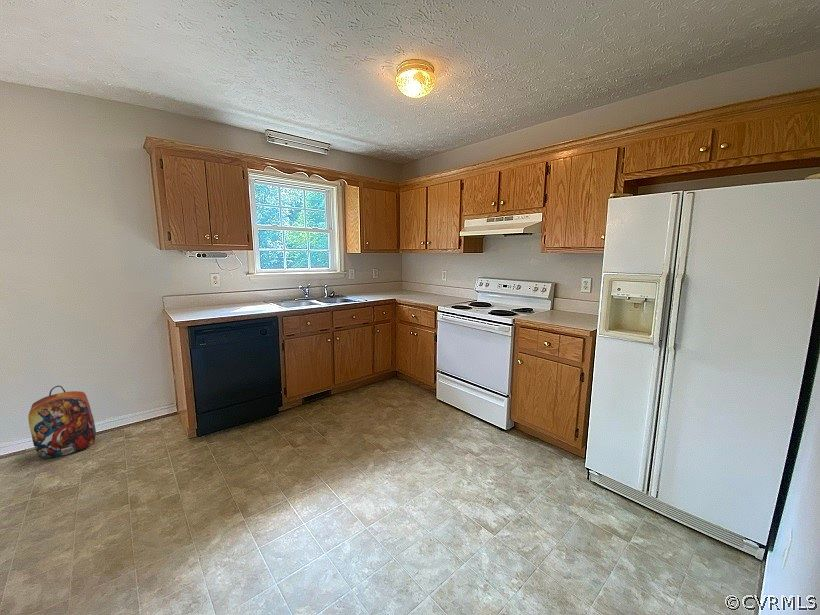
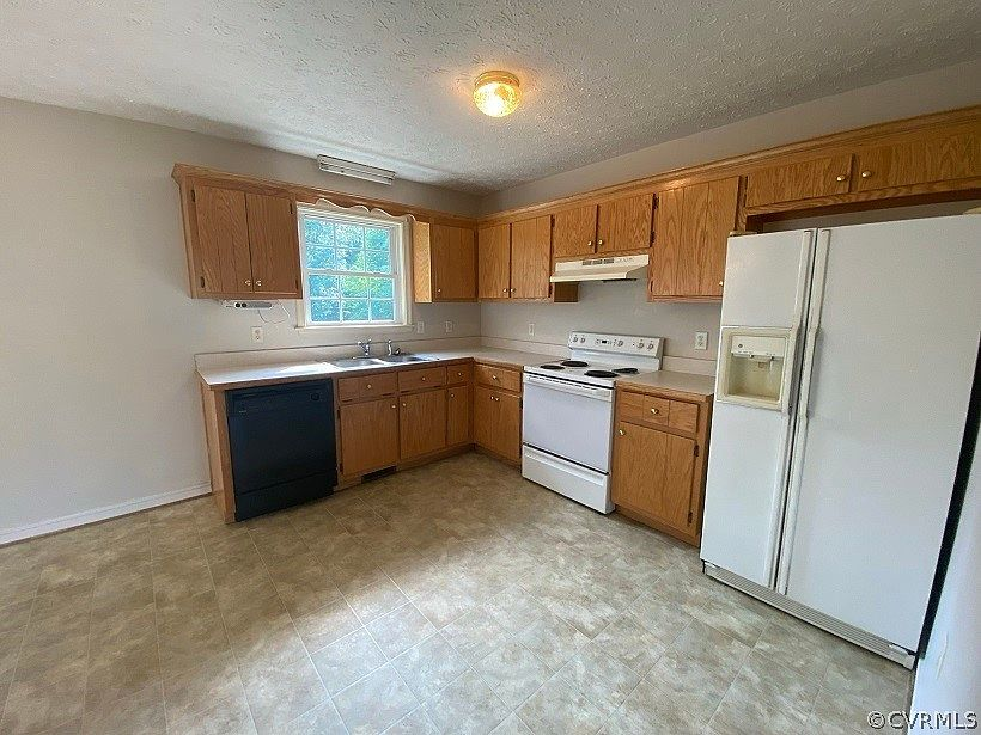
- backpack (63, 419)
